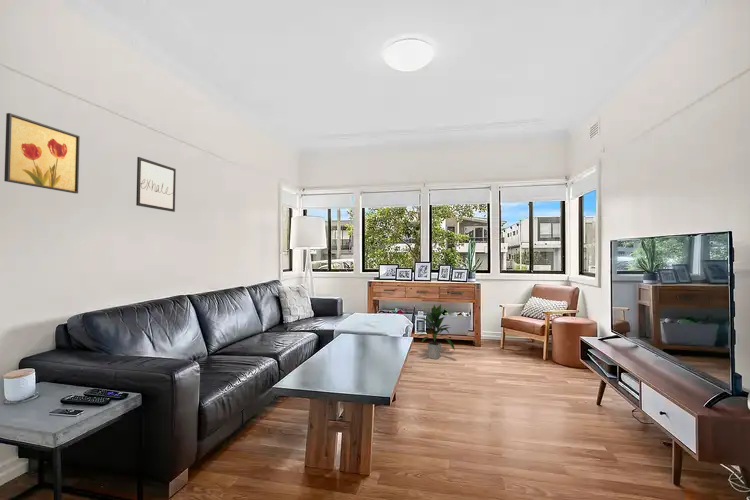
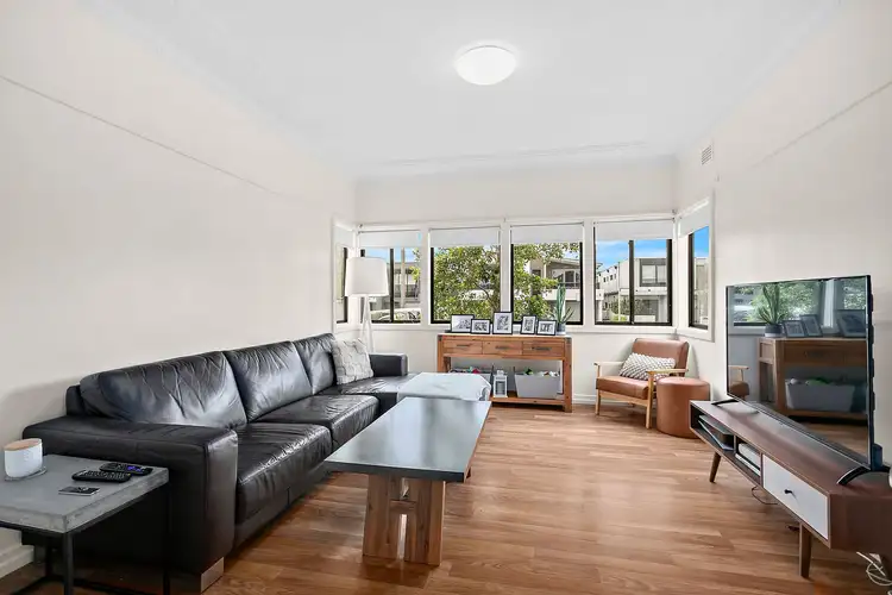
- wall art (44, 156)
- indoor plant (435, 331)
- wall art (157, 186)
